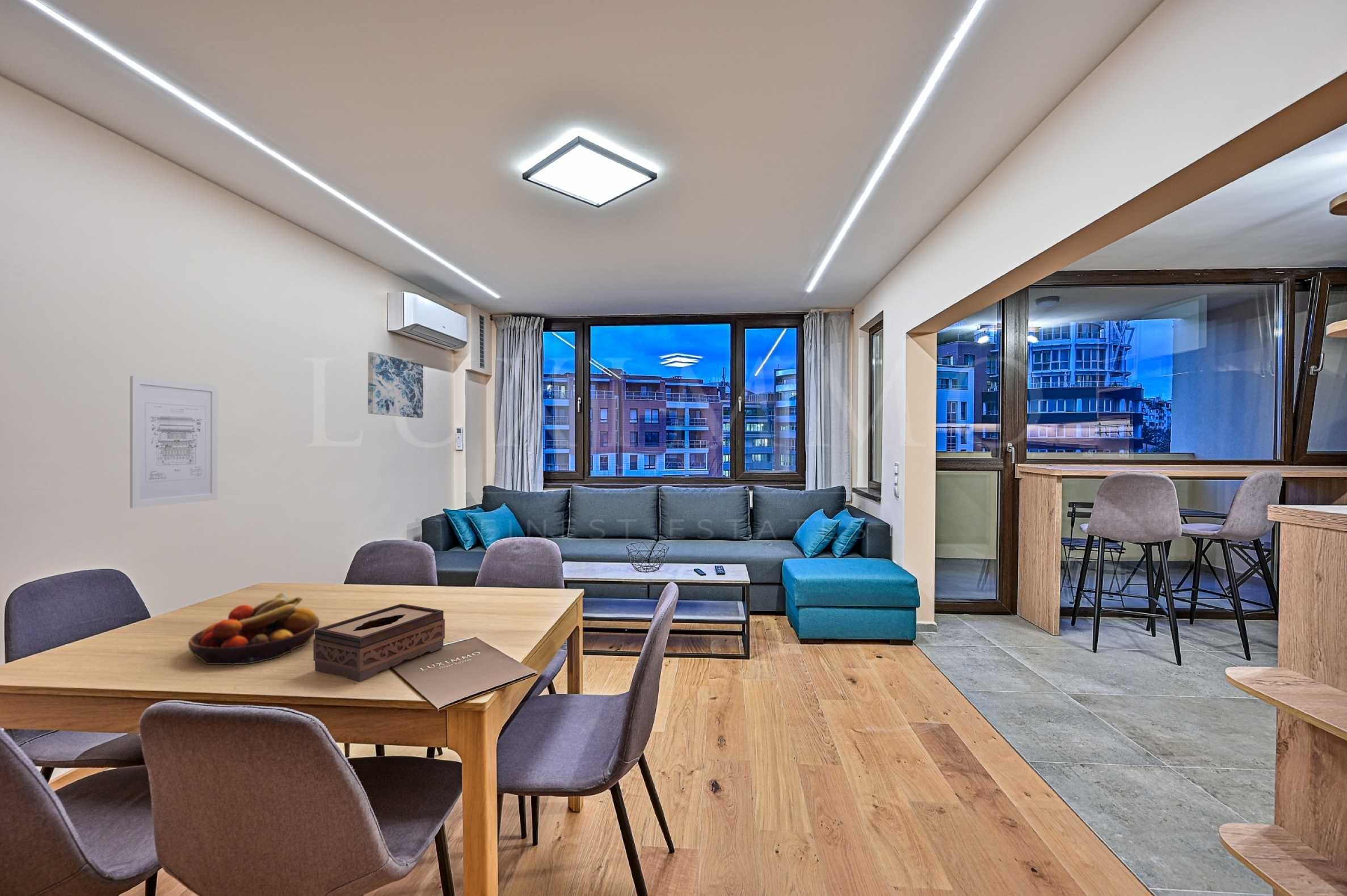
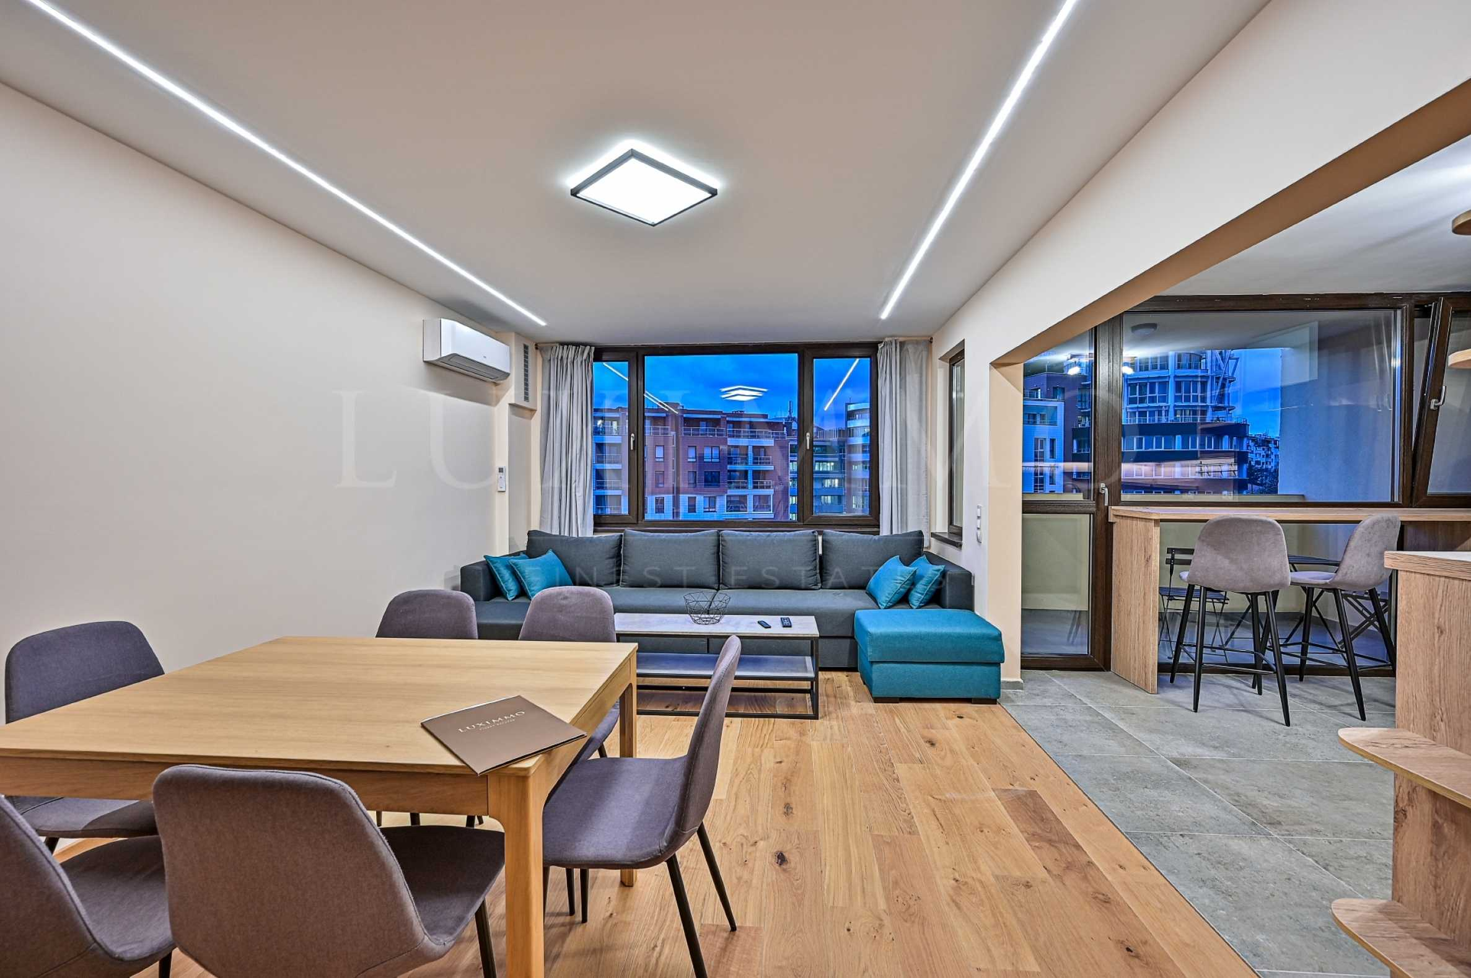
- tissue box (382, 638)
- wall art (177, 442)
- fruit bowl (257, 624)
- wall art (397, 387)
